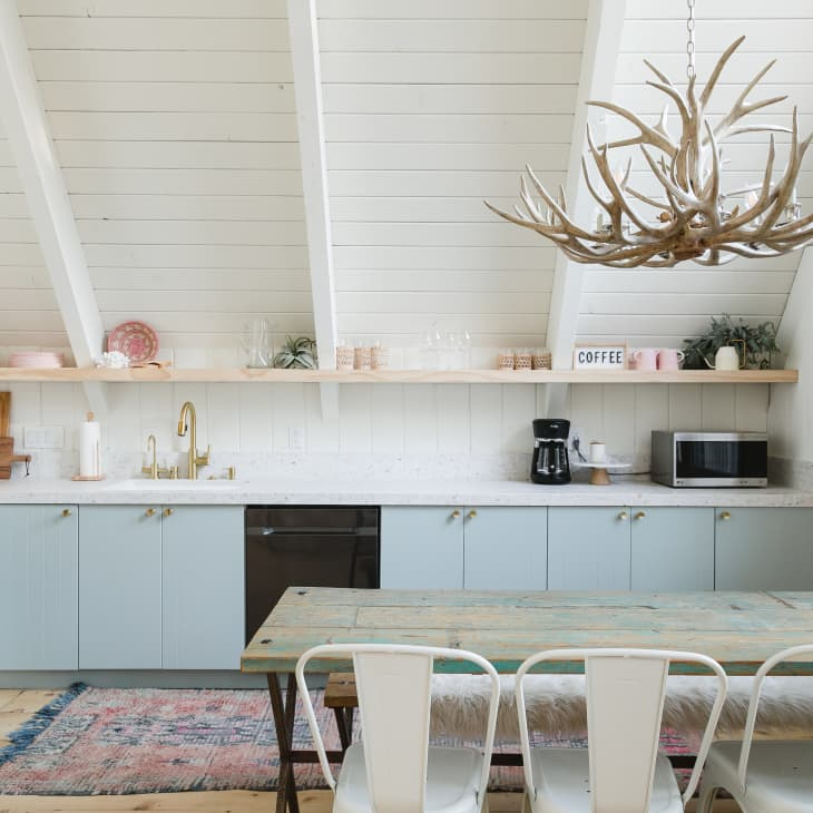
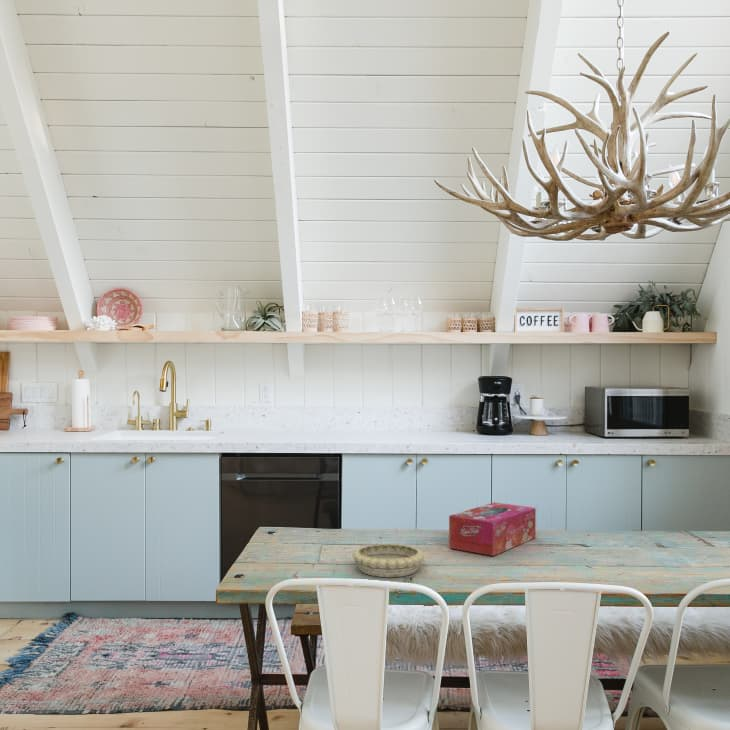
+ tissue box (493, 527)
+ decorative bowl (388, 560)
